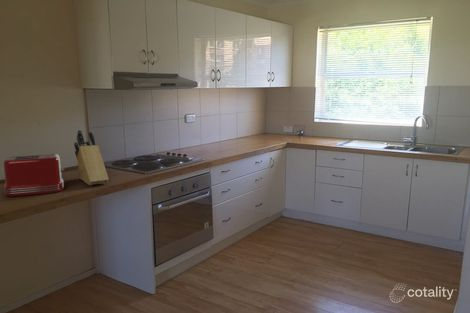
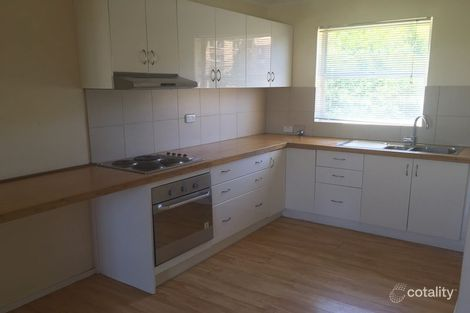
- toaster (33, 174)
- knife block (89, 155)
